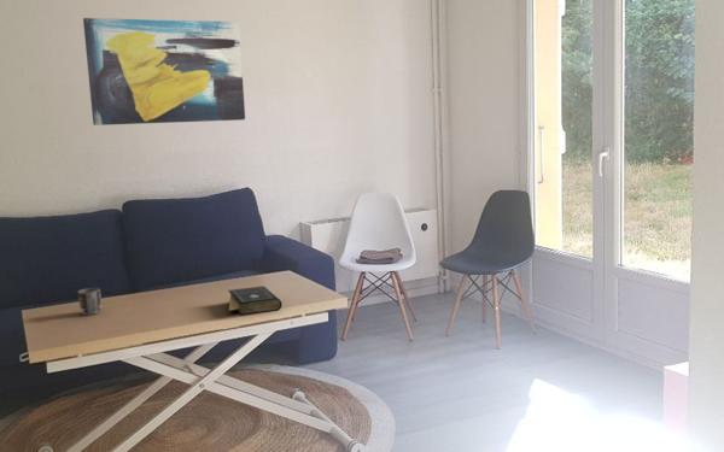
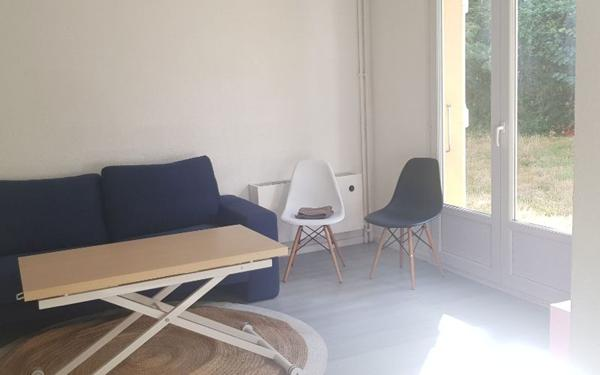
- mug (91, 301)
- wall art (168, 71)
- book (250, 300)
